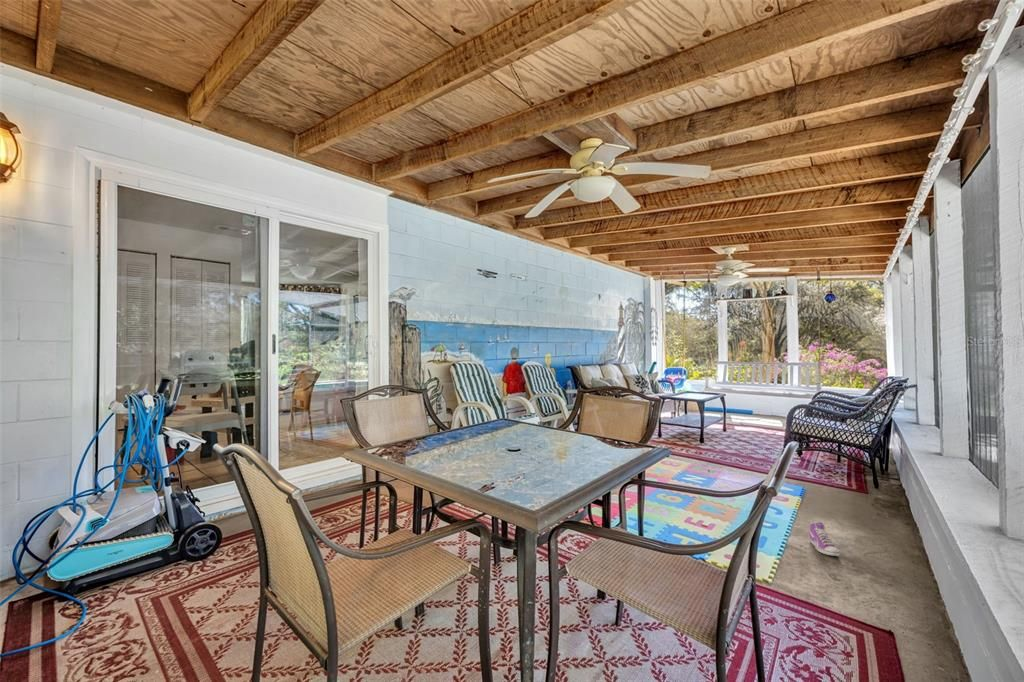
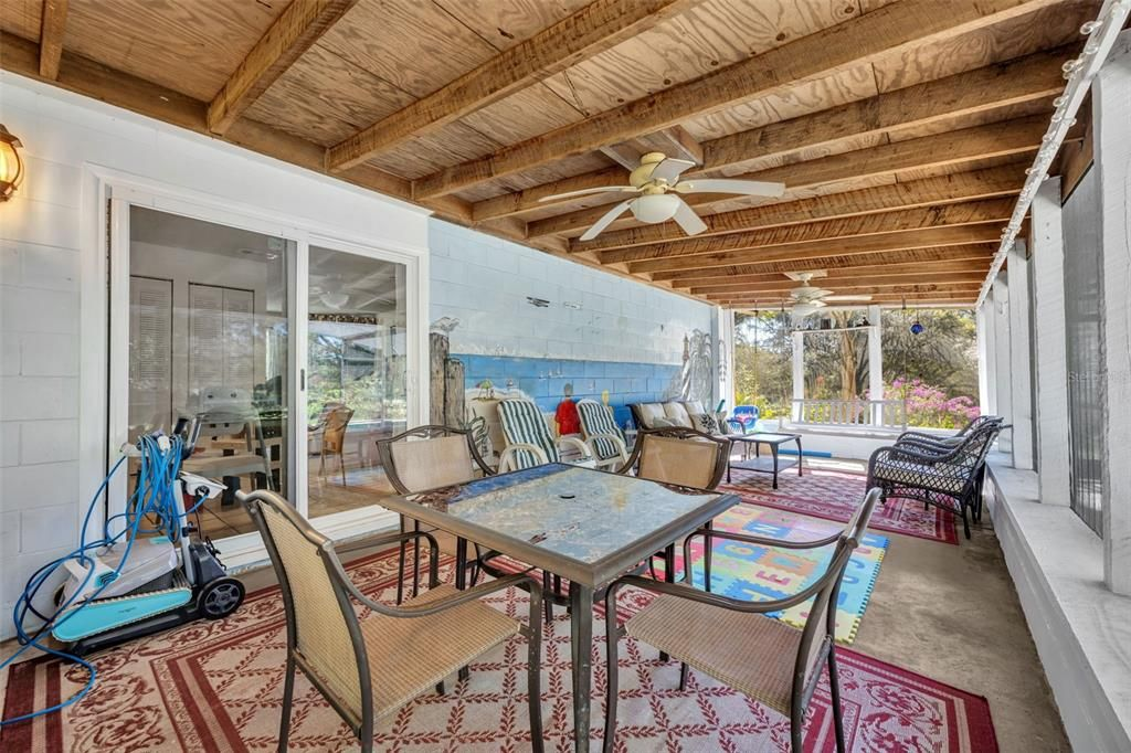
- sneaker (822, 536)
